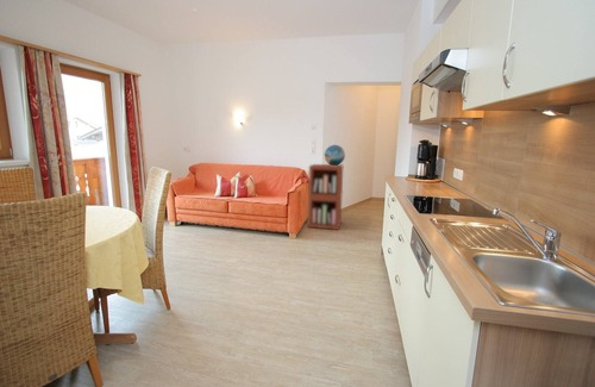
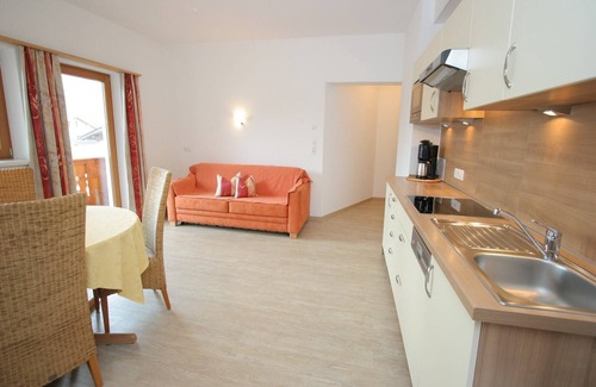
- bookshelf (325, 195)
- decorative globe (334, 155)
